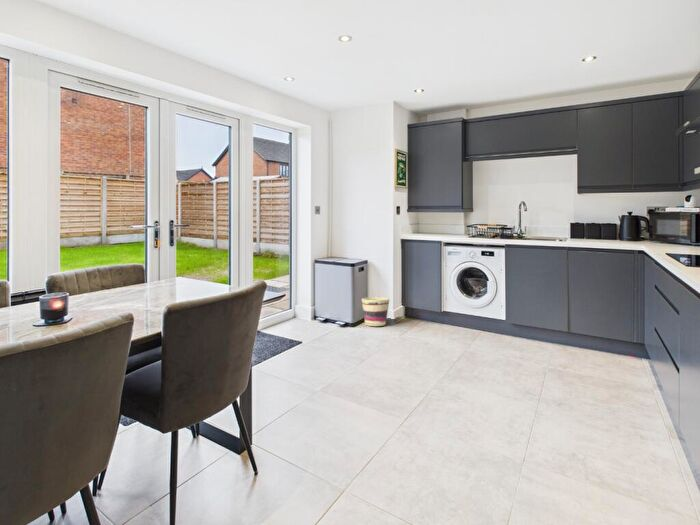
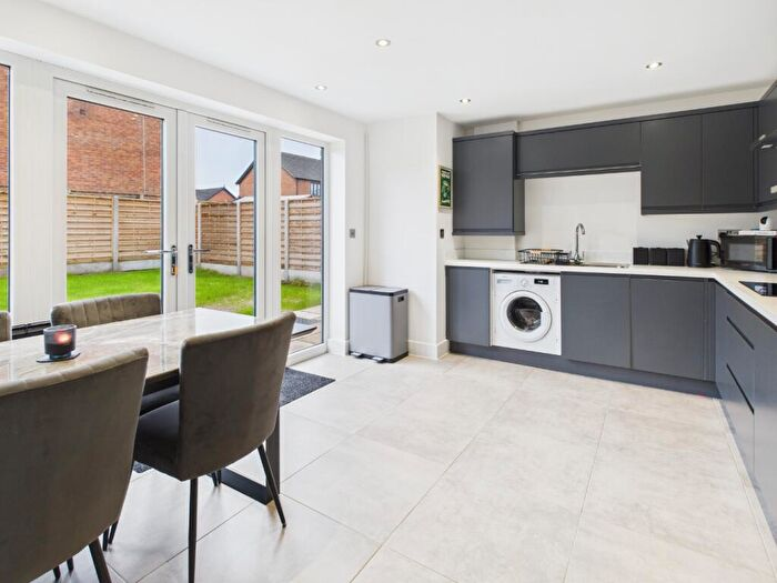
- basket (375, 311)
